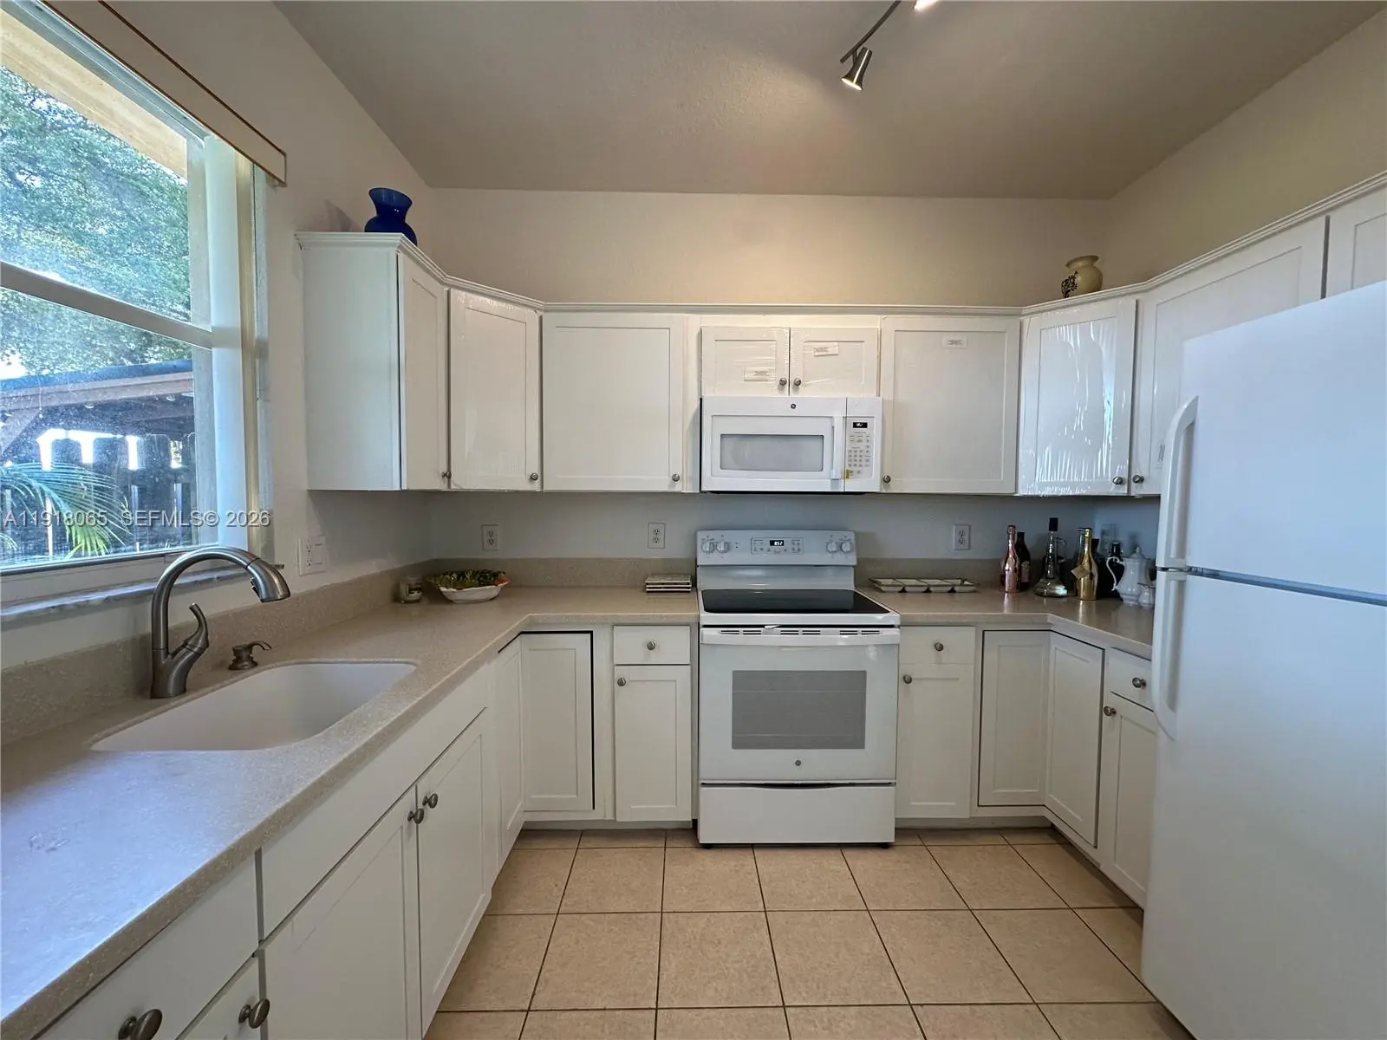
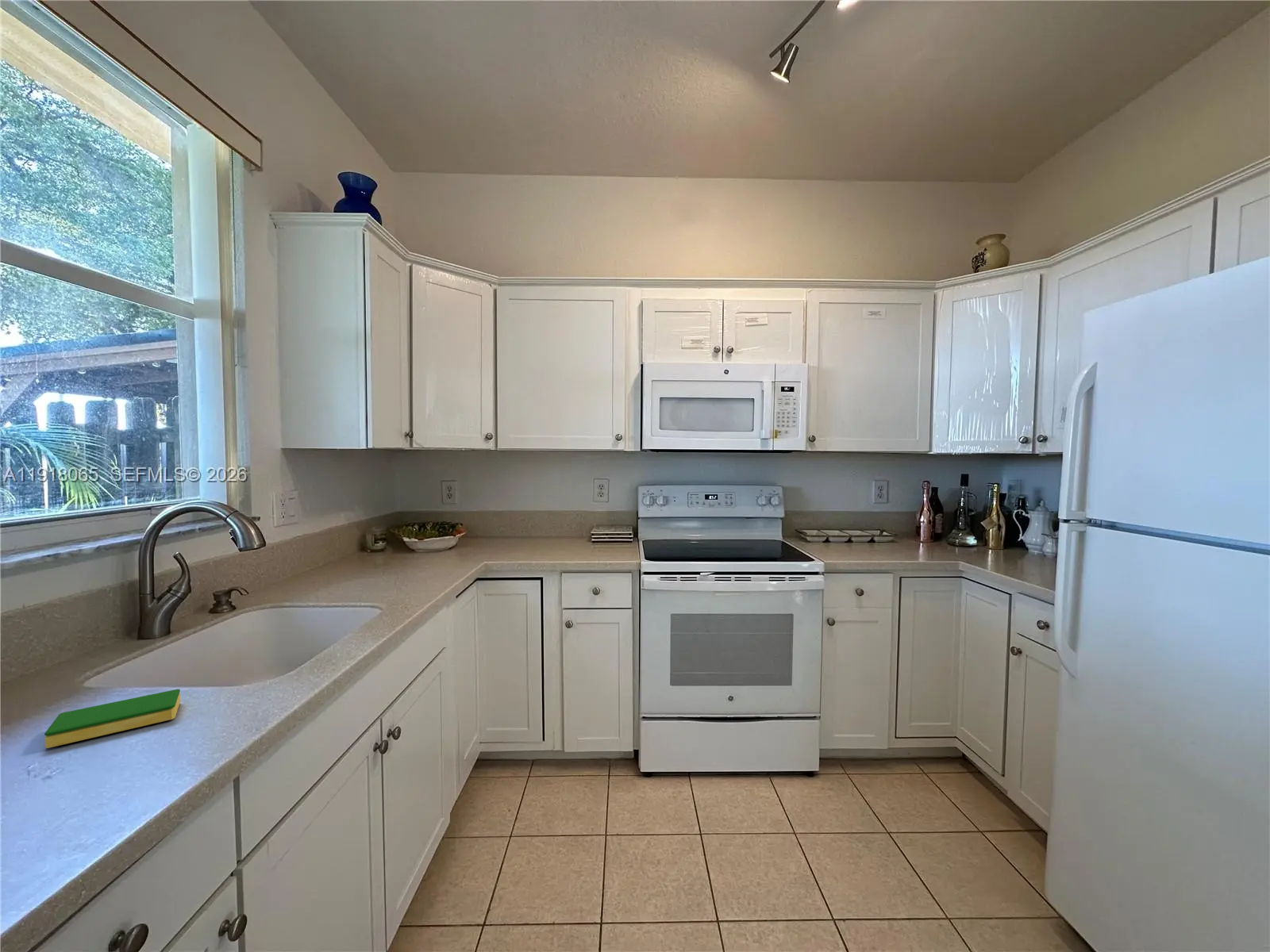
+ dish sponge (118, 716)
